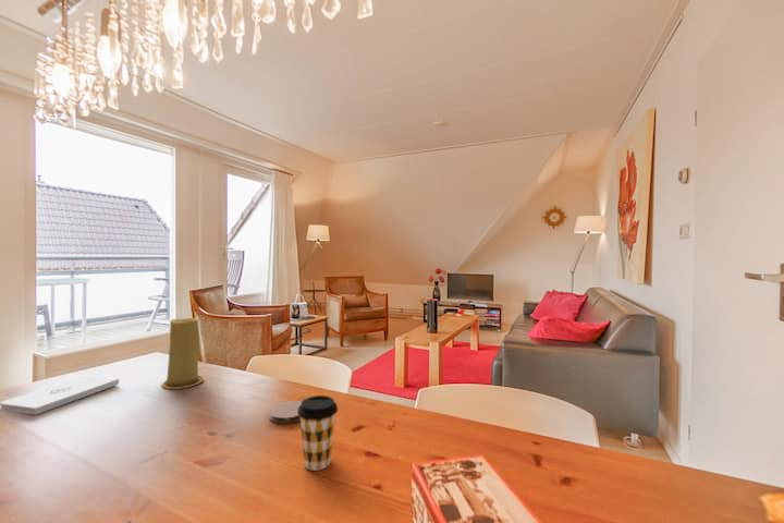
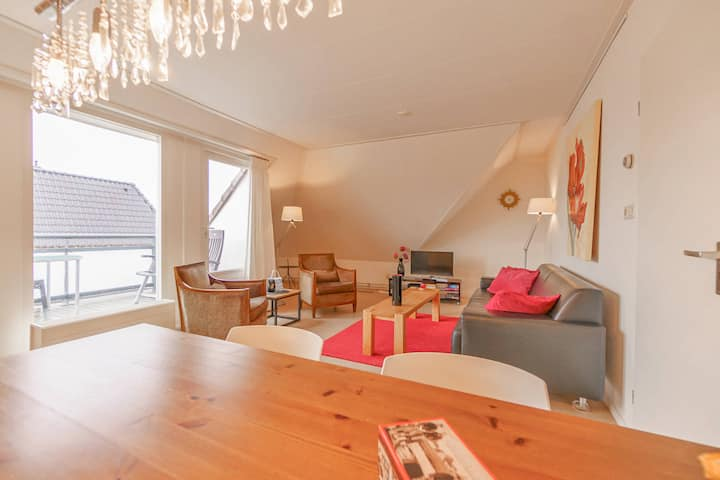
- coffee cup (317, 431)
- candle (183, 350)
- notepad (63, 392)
- coaster (289, 411)
